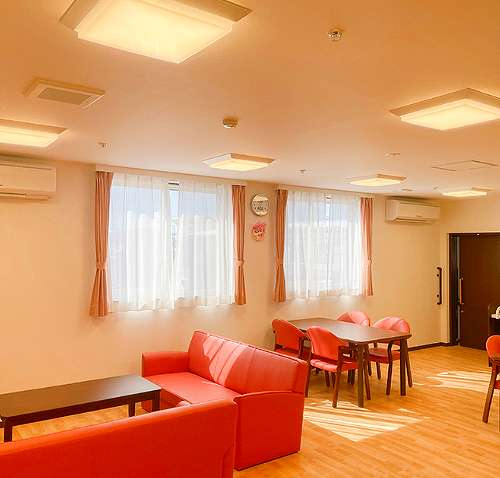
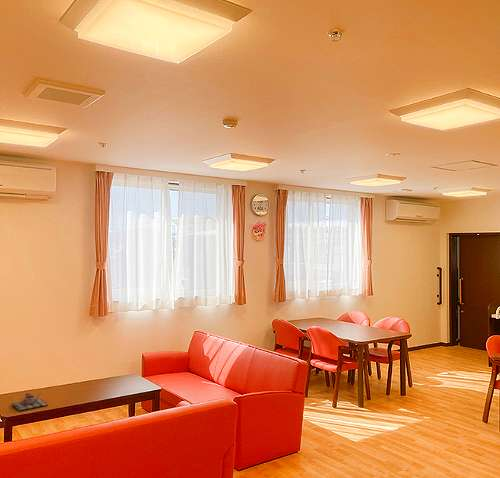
+ teapot (29, 399)
